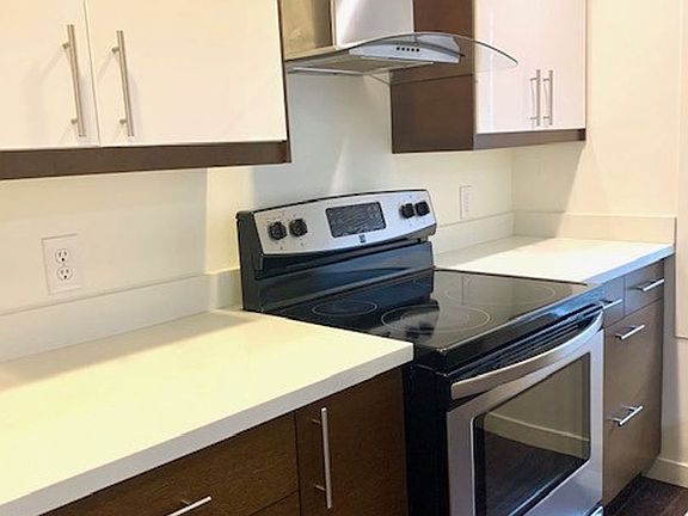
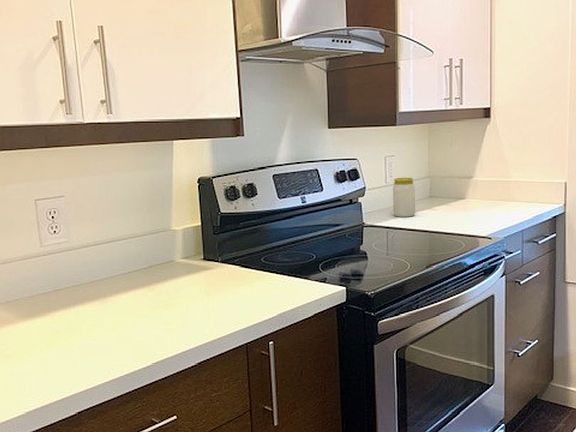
+ jar (404, 197)
